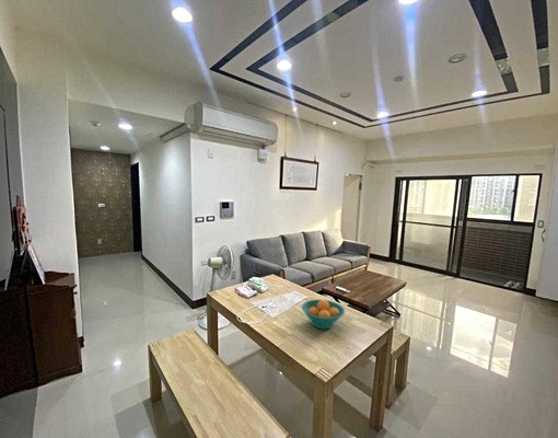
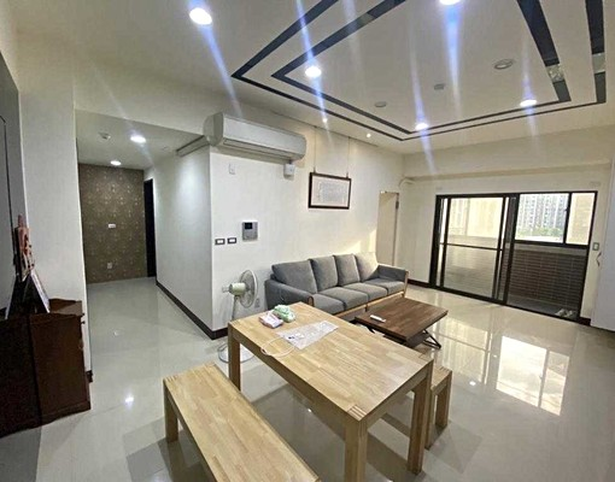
- fruit bowl (323, 312)
